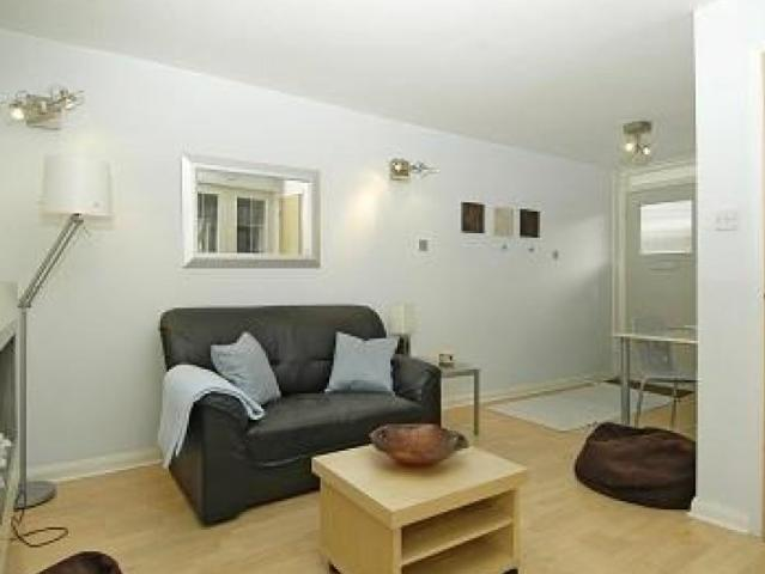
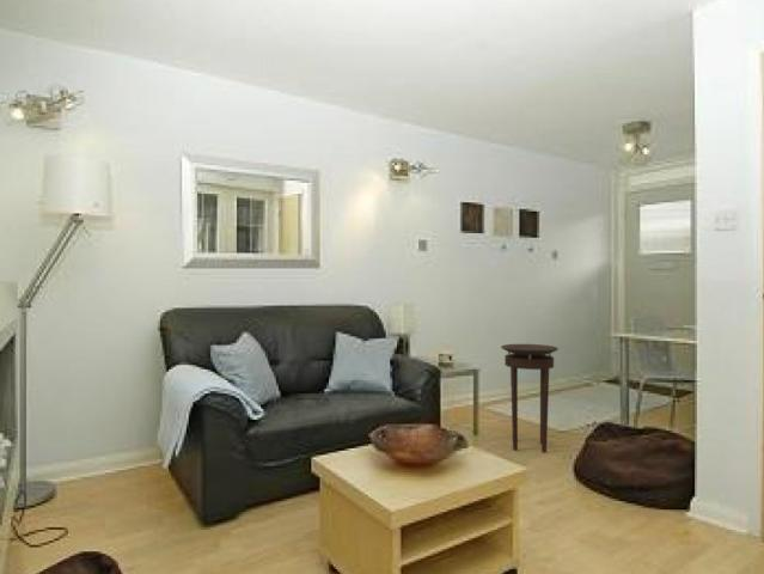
+ stool (540, 396)
